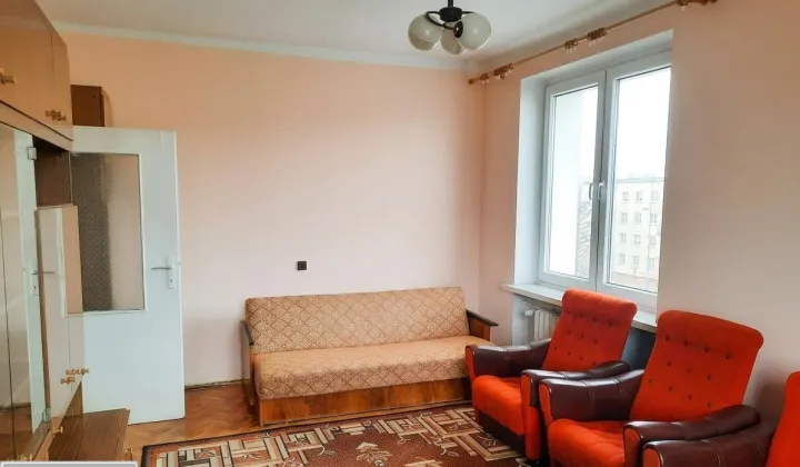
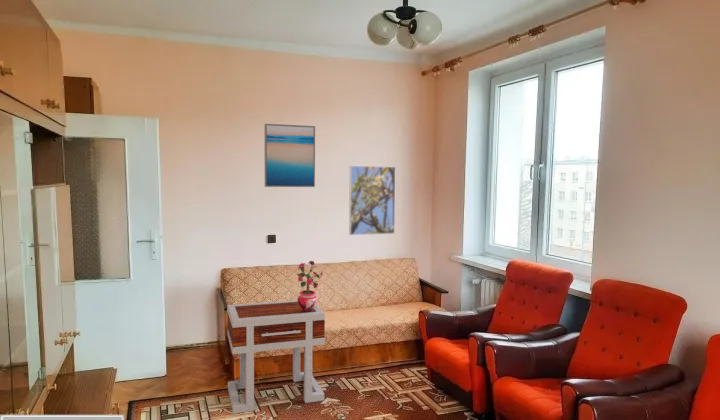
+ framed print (372, 200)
+ wall art (290, 156)
+ potted plant (307, 284)
+ side table (275, 349)
